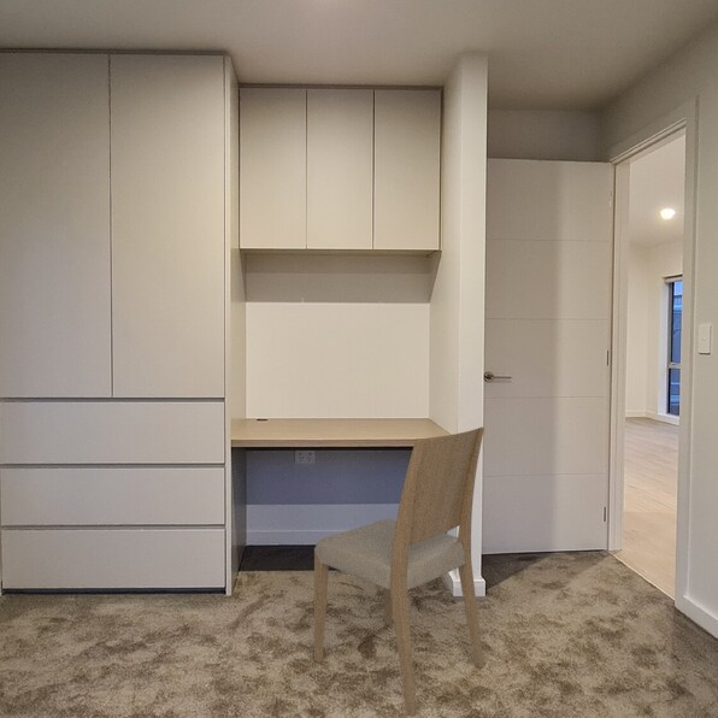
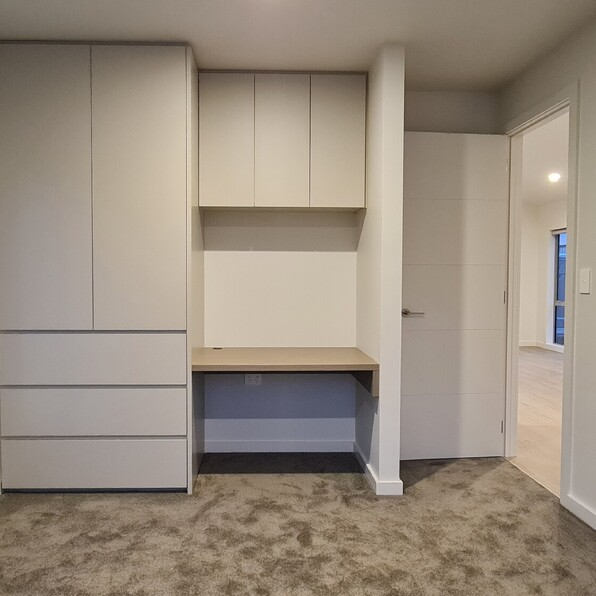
- dining chair (399, 545)
